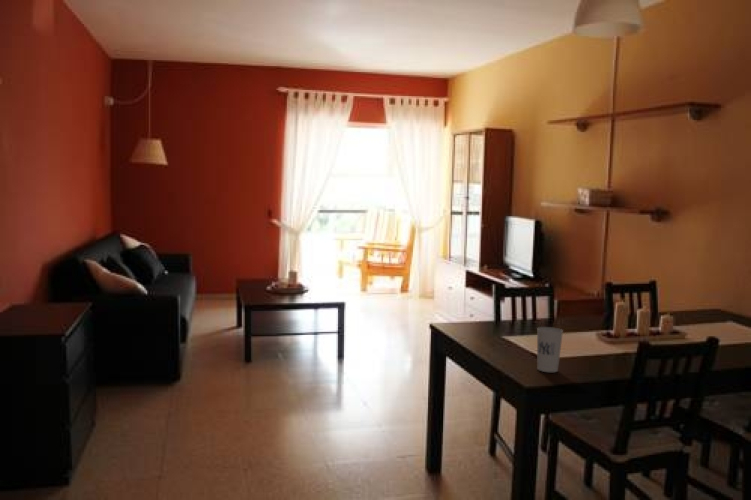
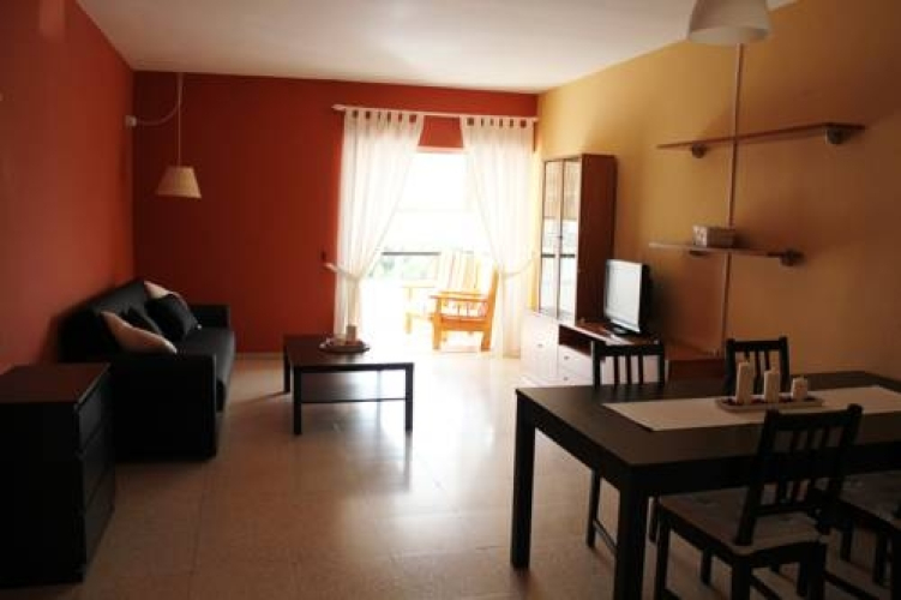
- cup (548, 349)
